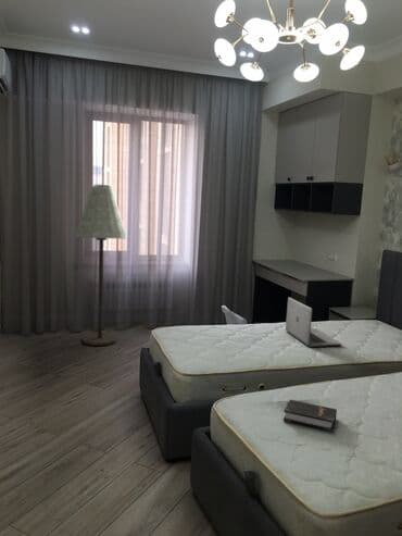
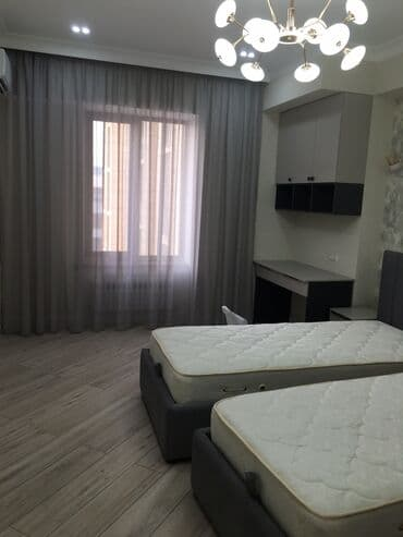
- hardback book (310, 413)
- laptop (311, 320)
- floor lamp (101, 263)
